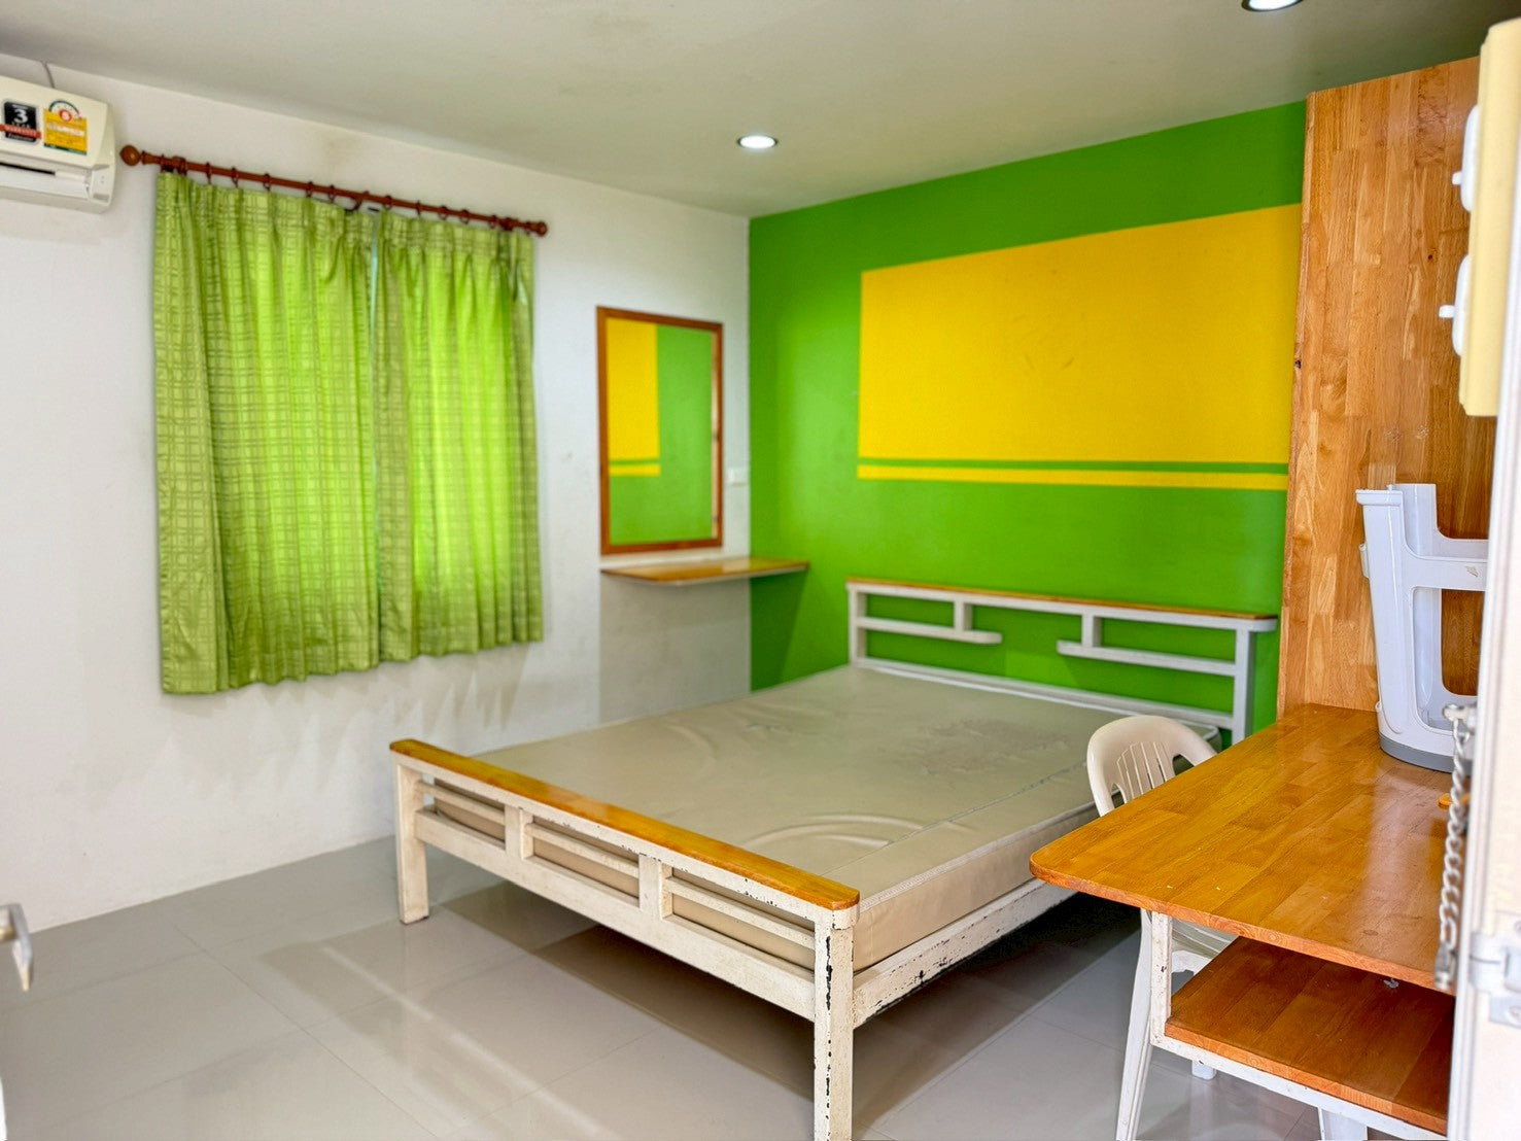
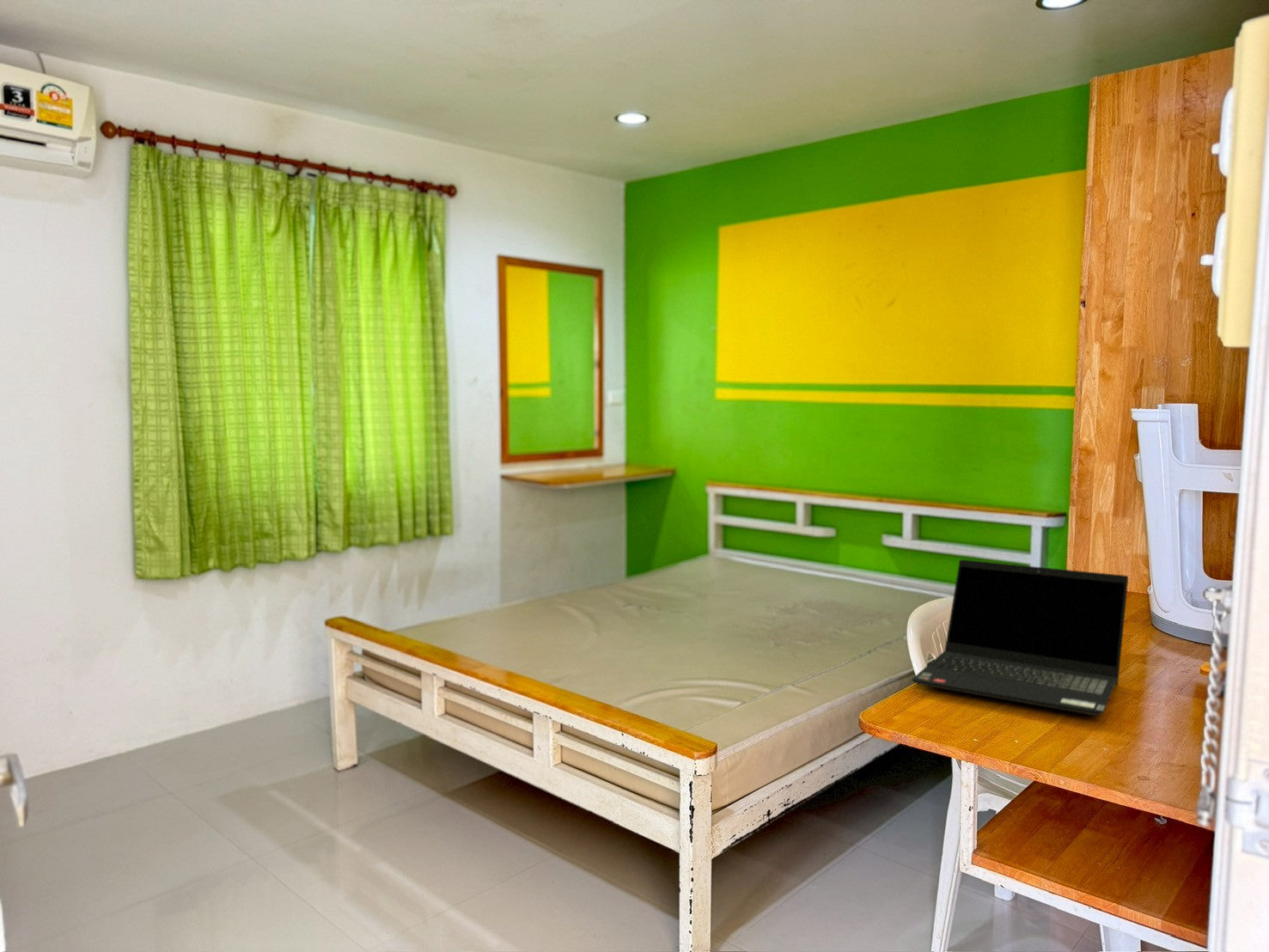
+ laptop computer (1022, 630)
